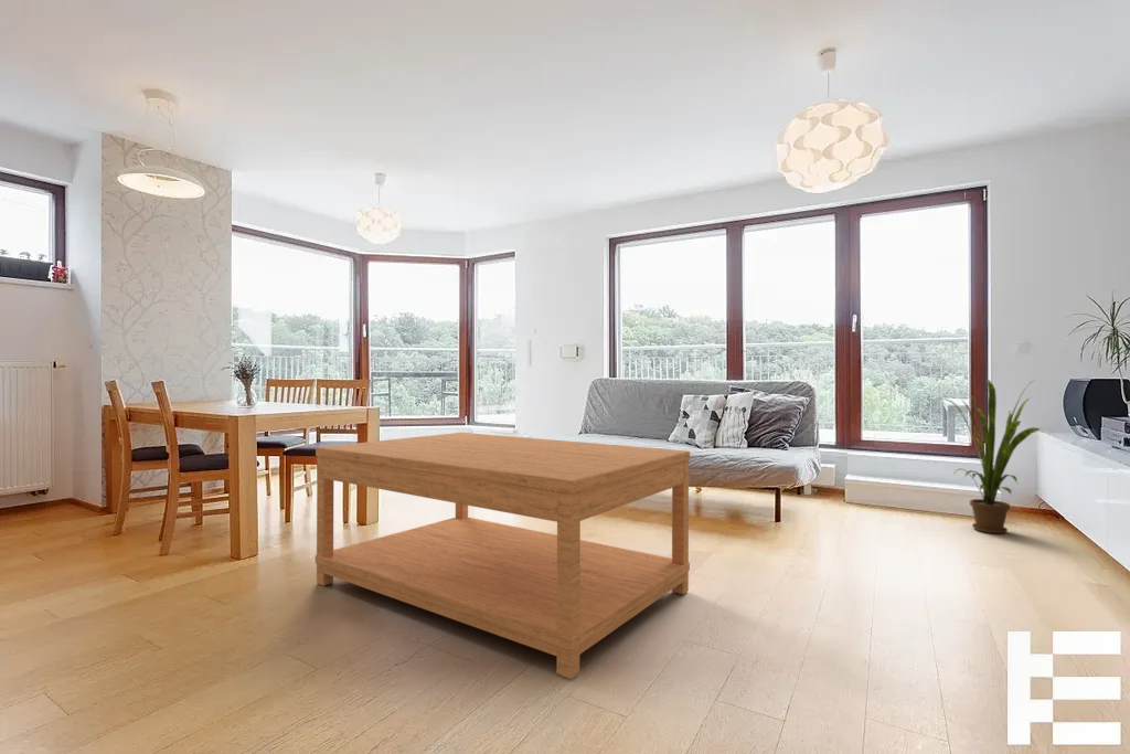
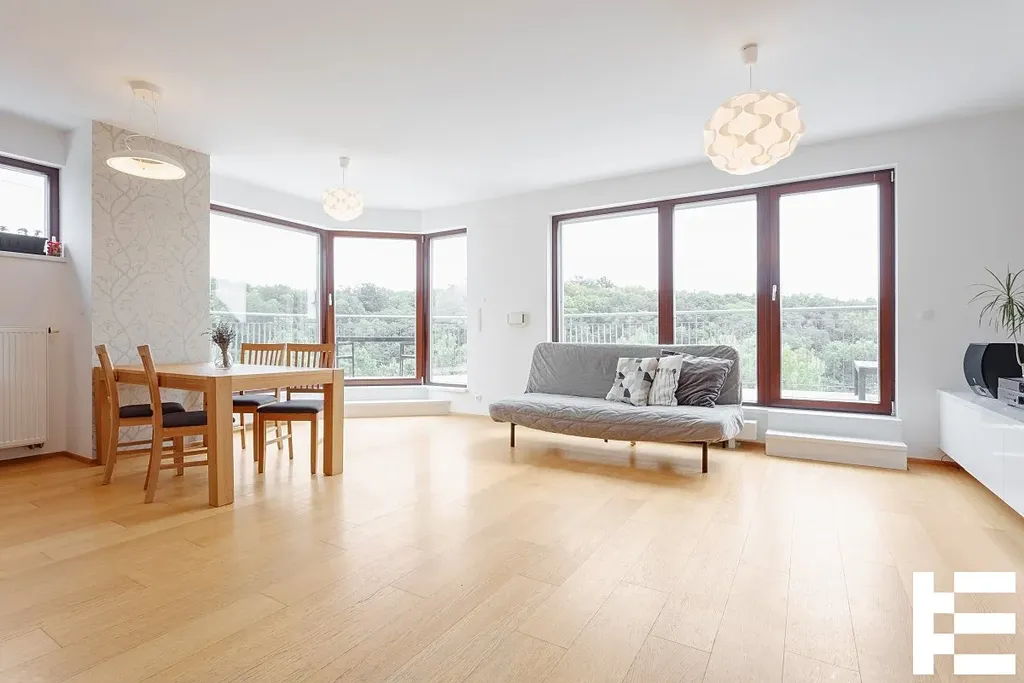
- coffee table (499, 523)
- house plant (985, 453)
